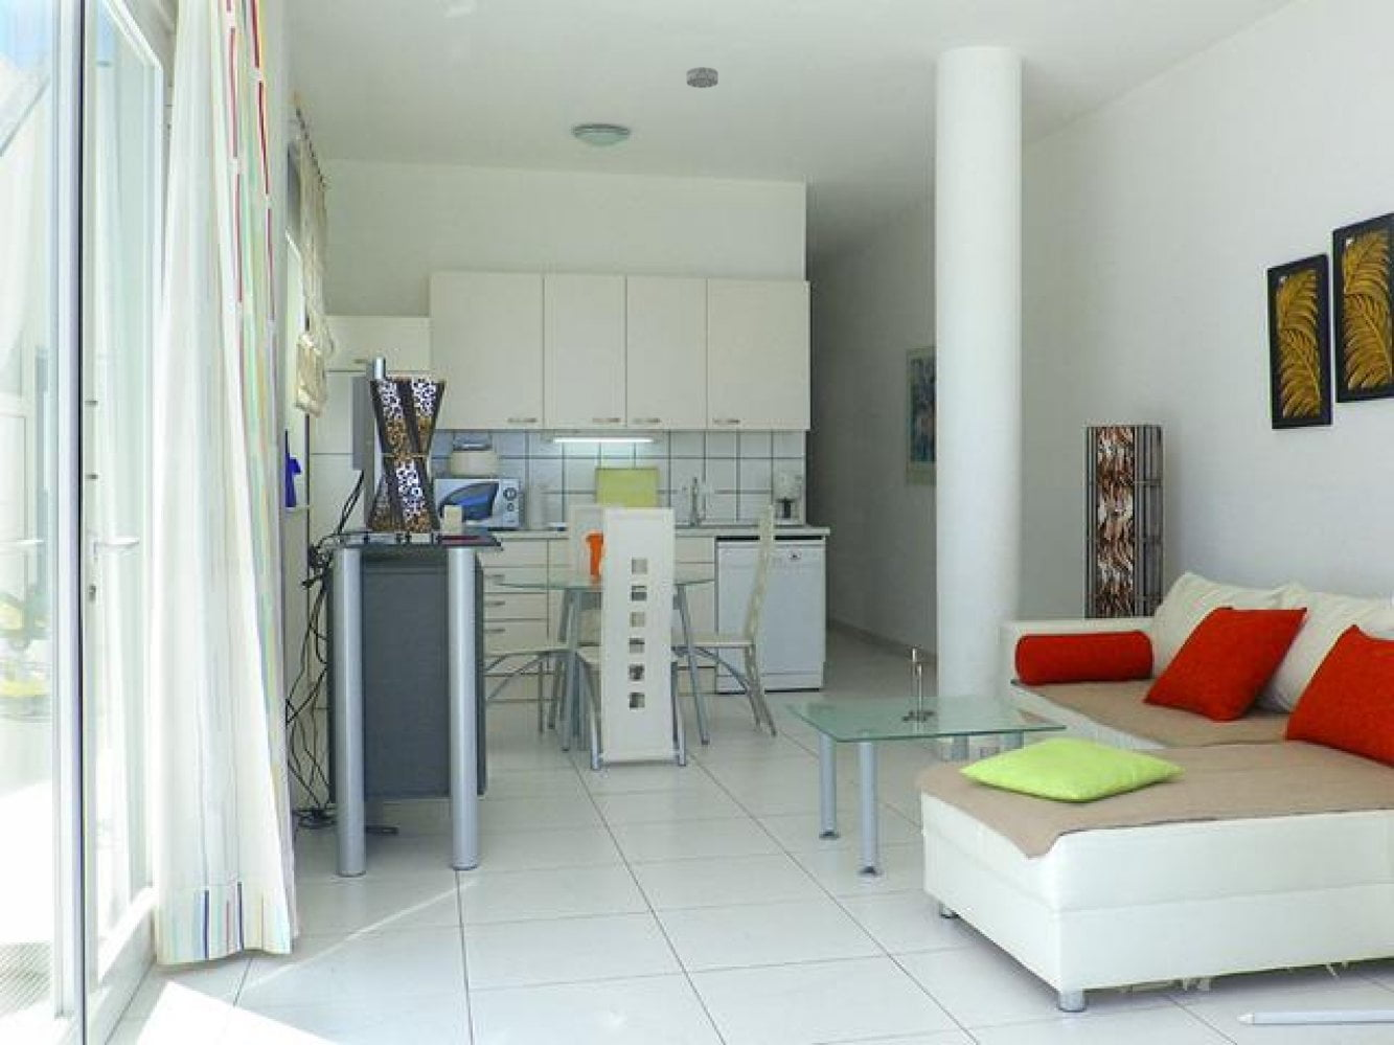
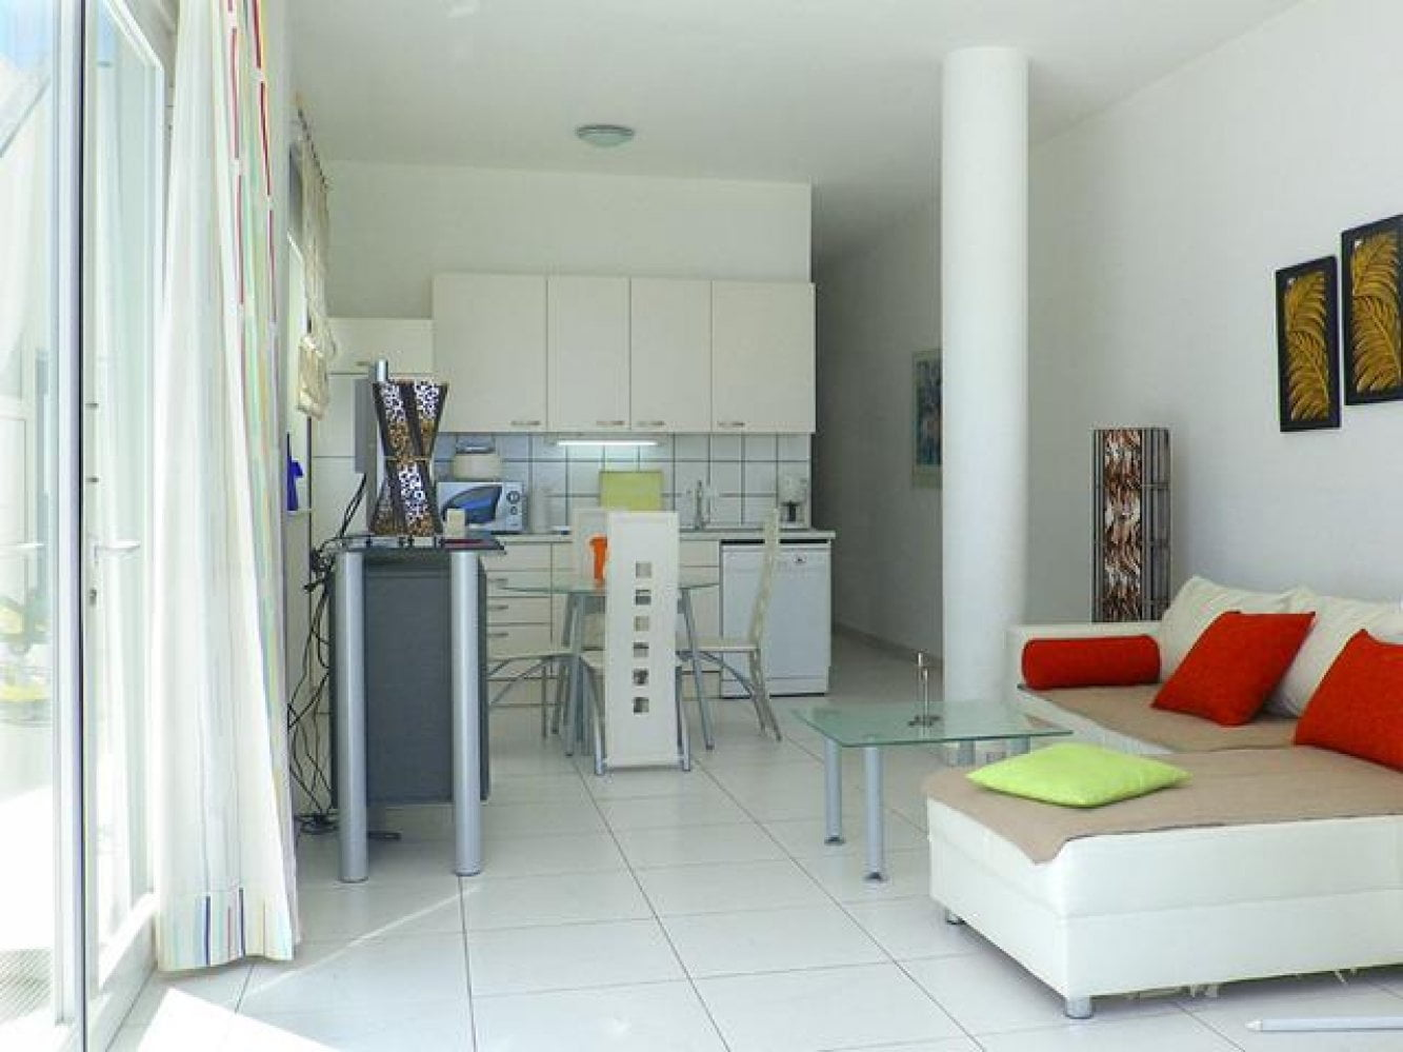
- smoke detector (701, 77)
